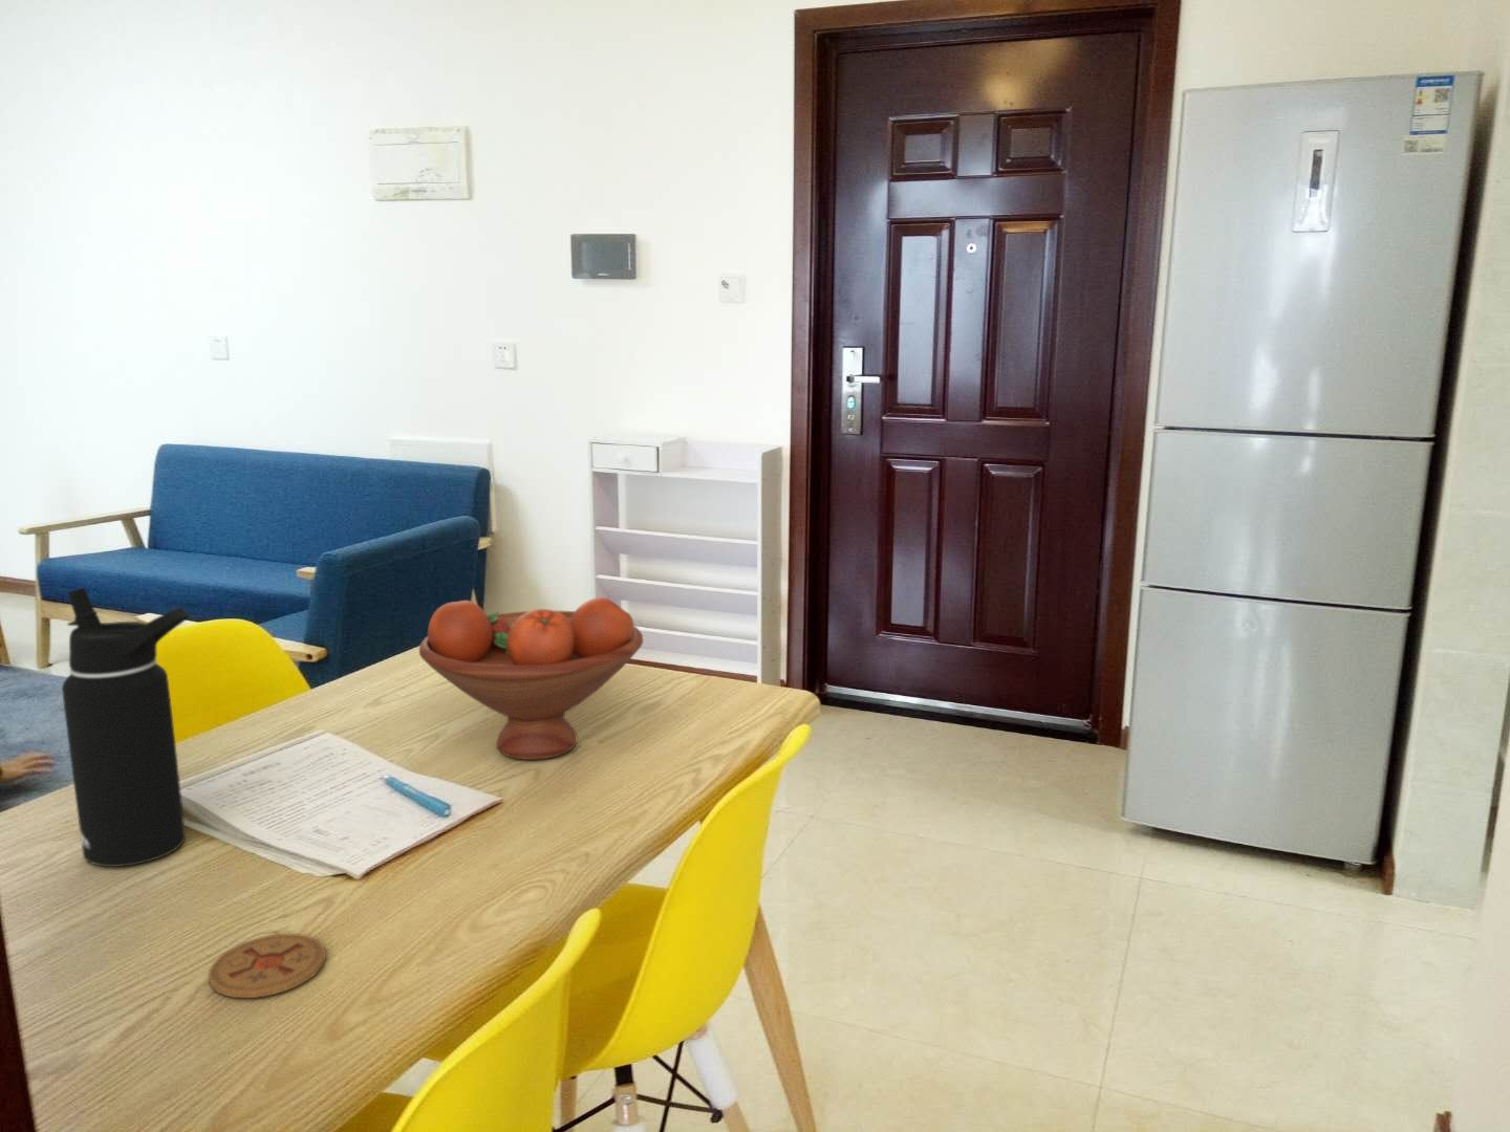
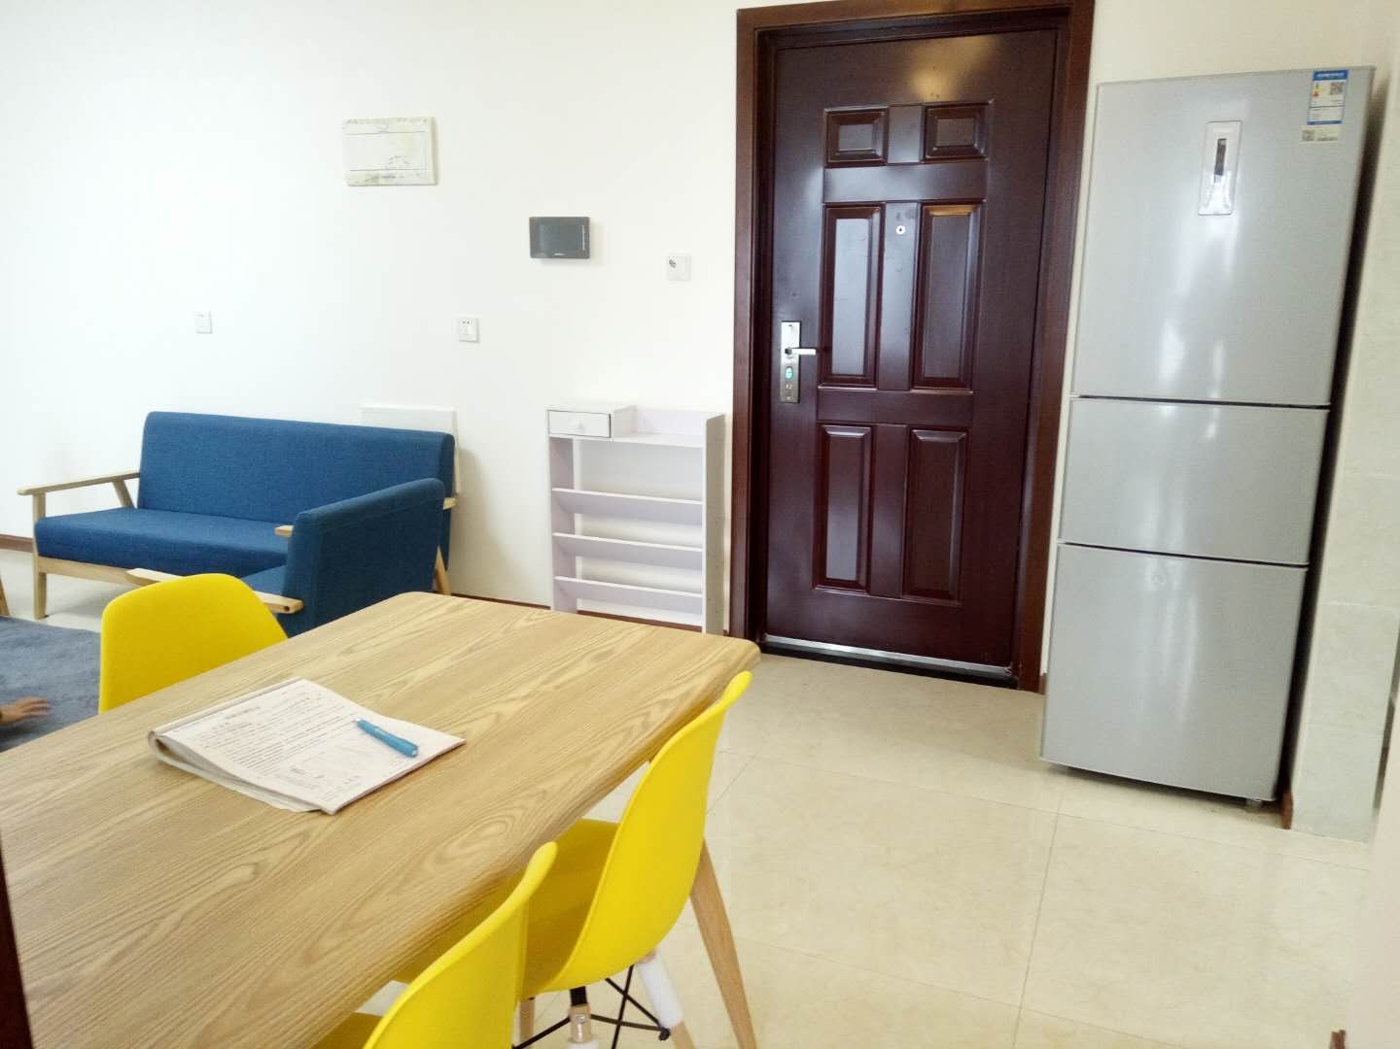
- water bottle (133, 721)
- fruit bowl (534, 671)
- coaster (268, 964)
